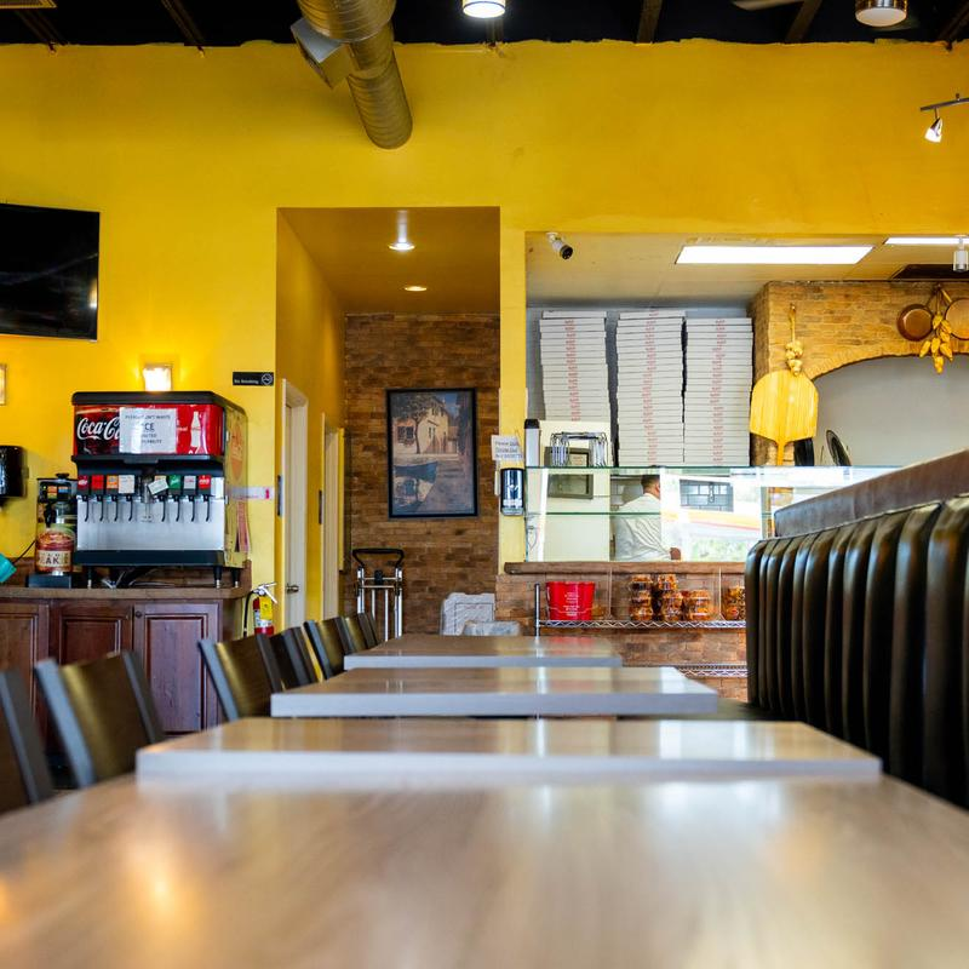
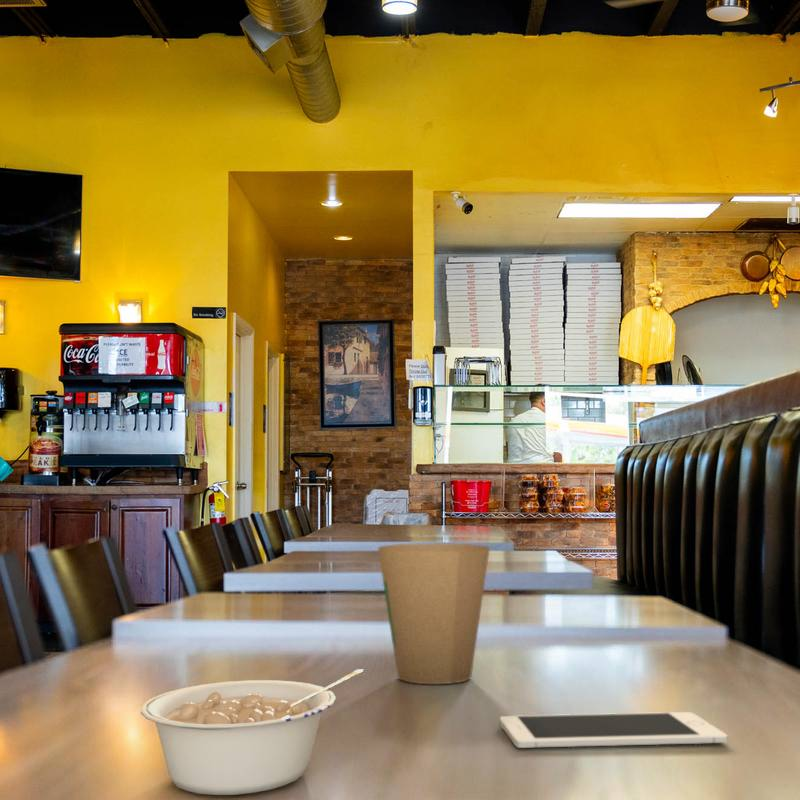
+ legume (244, 727)
+ paper cup (434, 611)
+ cell phone (609, 729)
